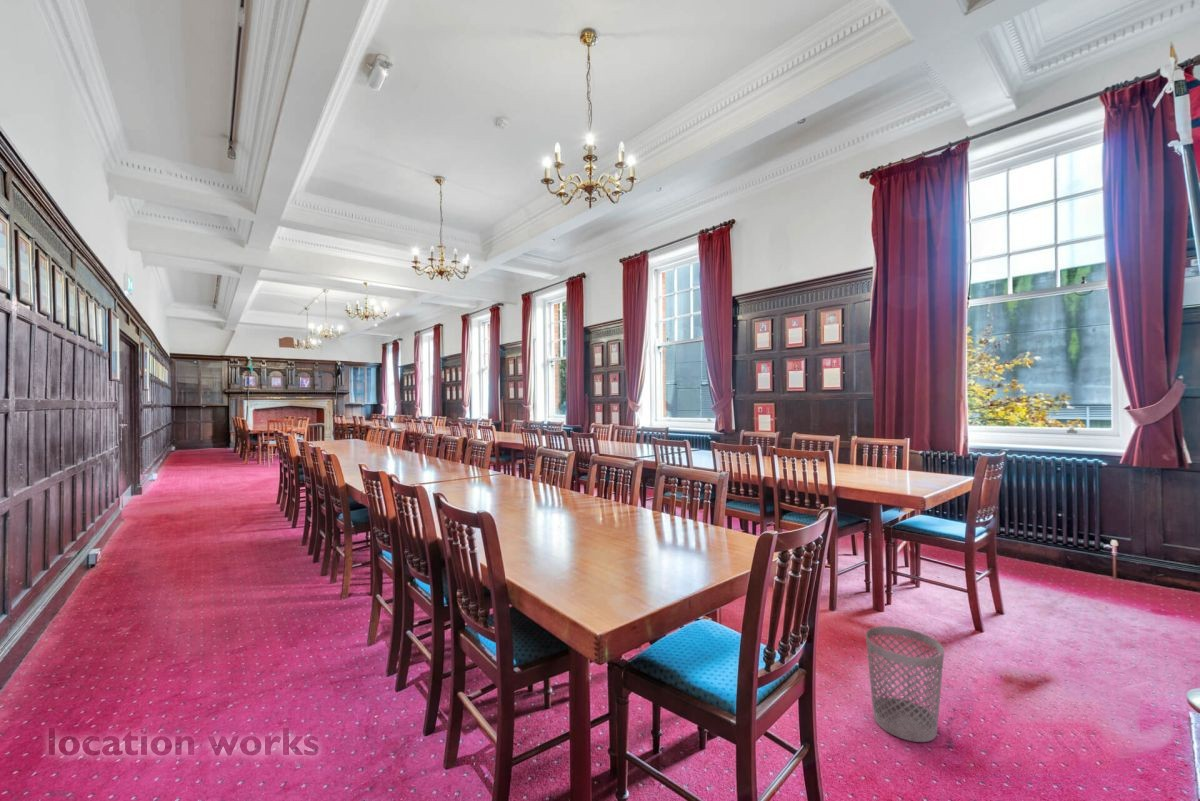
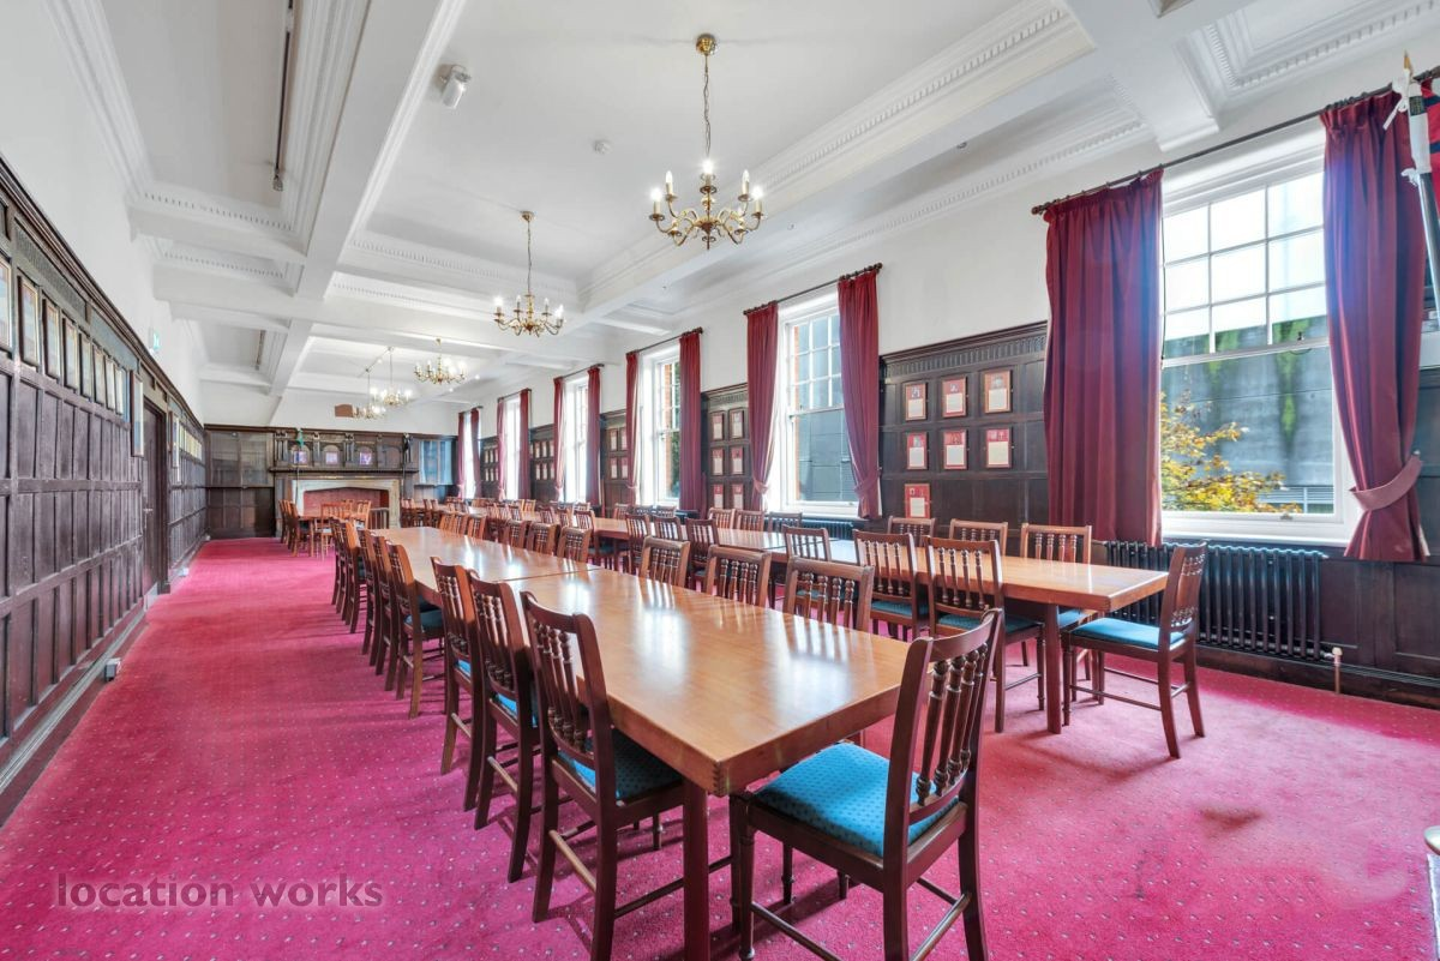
- wastebasket (904, 682)
